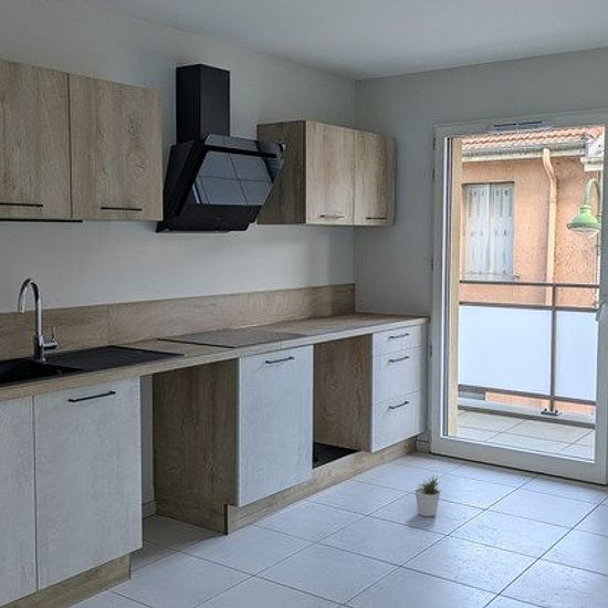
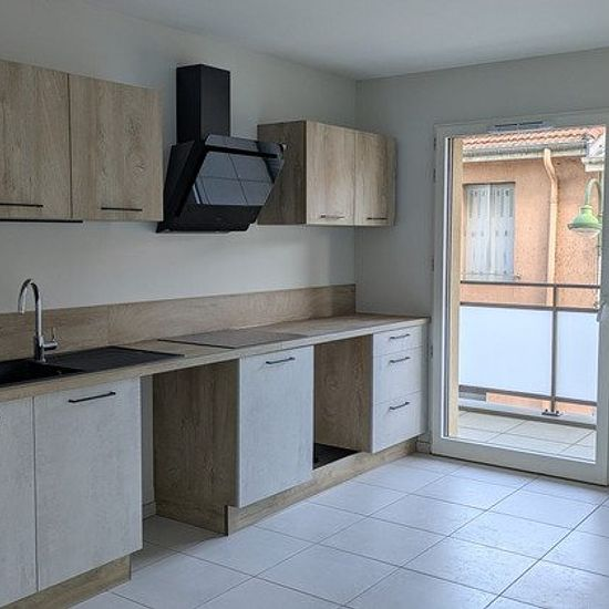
- potted plant (428, 494)
